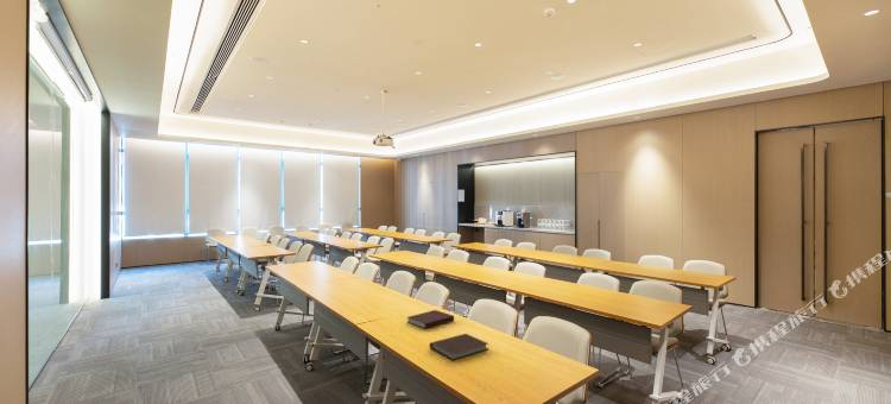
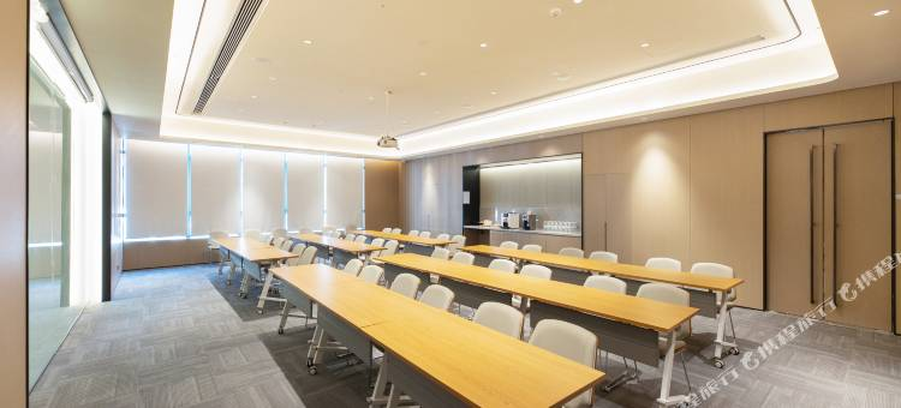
- notebook (430, 318)
- notebook (459, 346)
